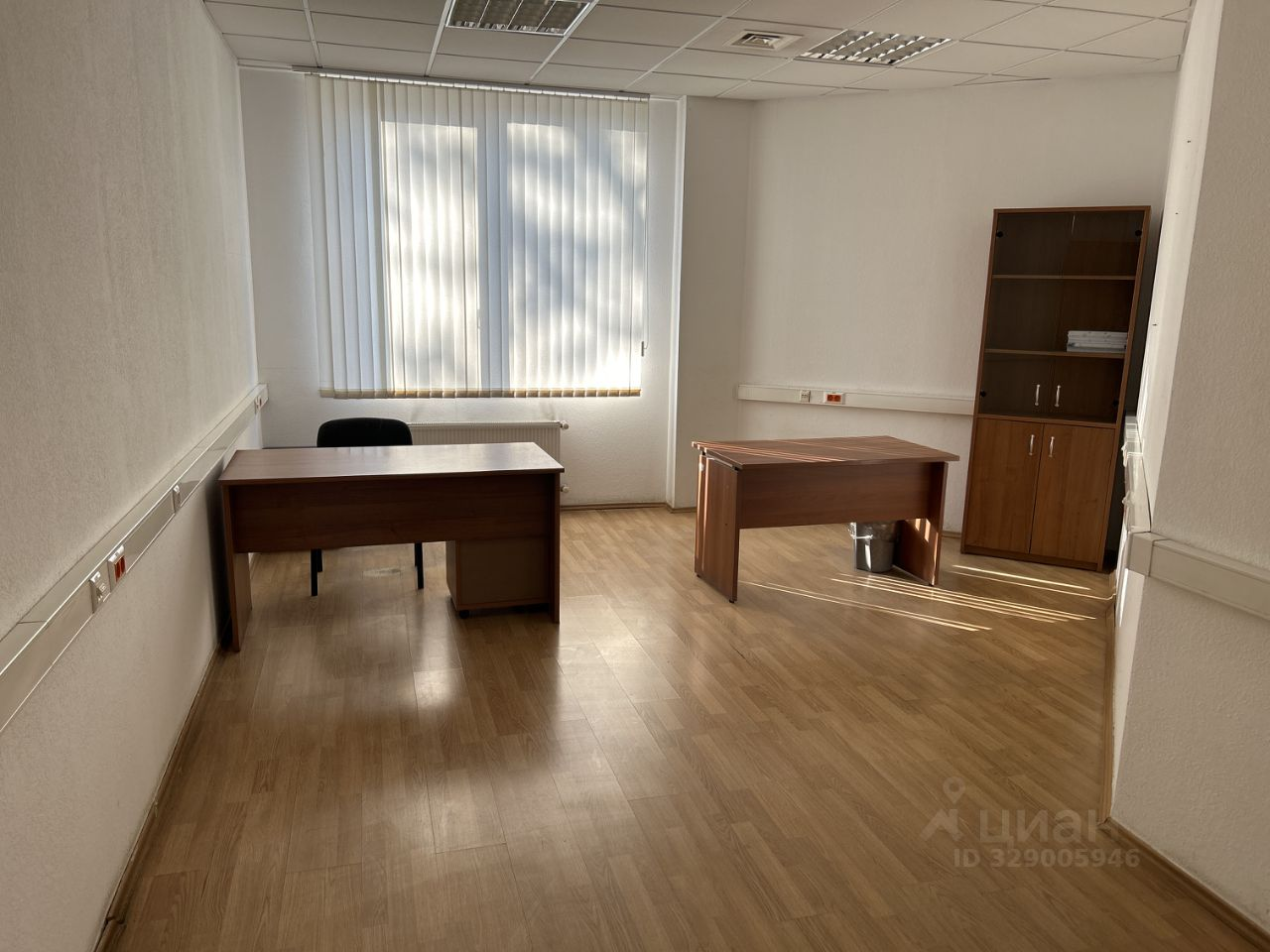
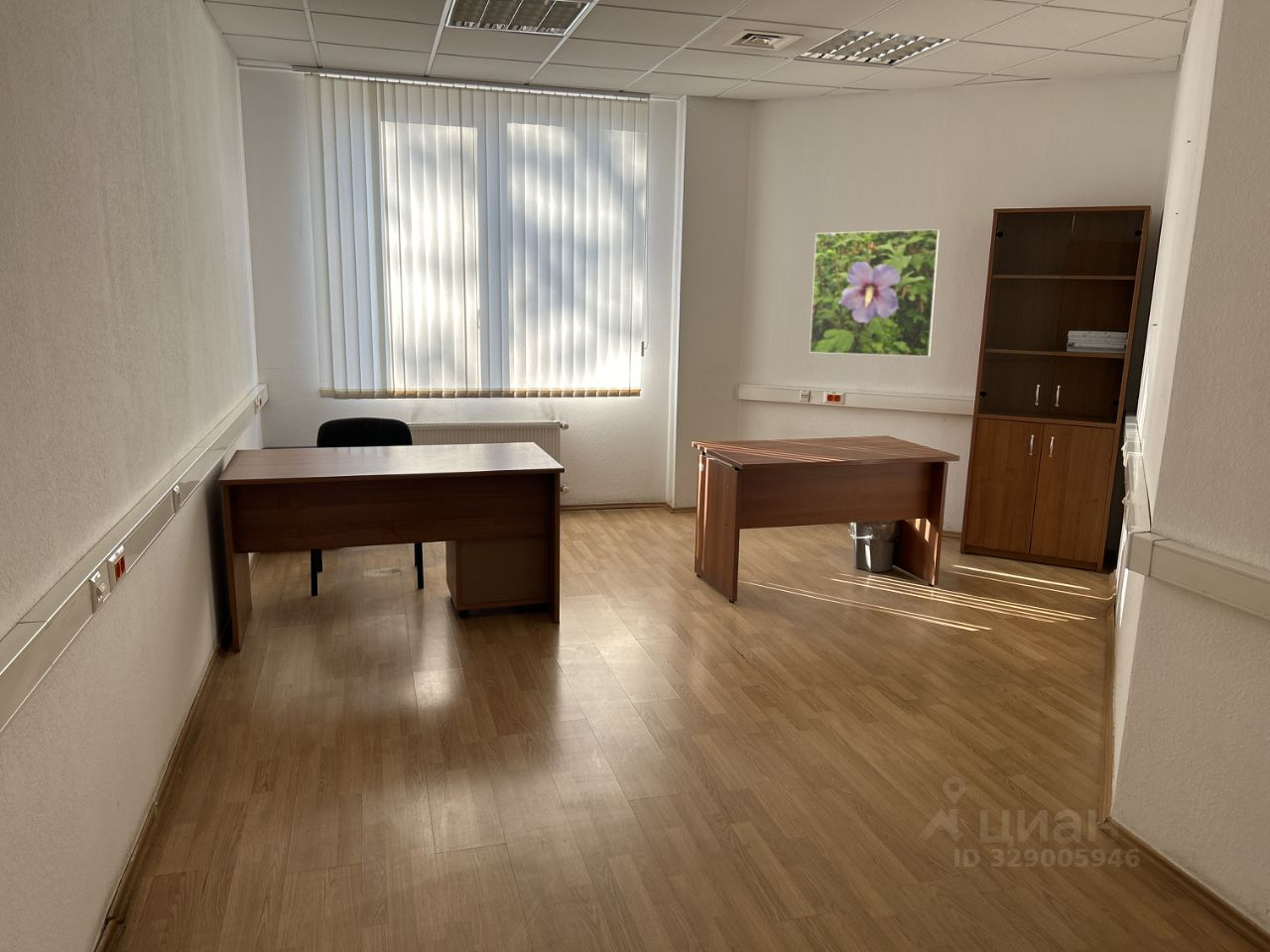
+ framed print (871, 294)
